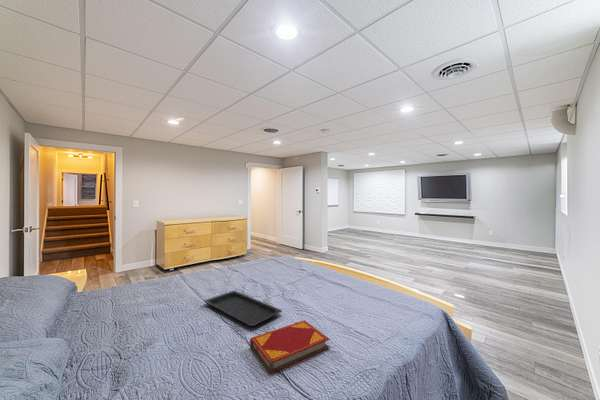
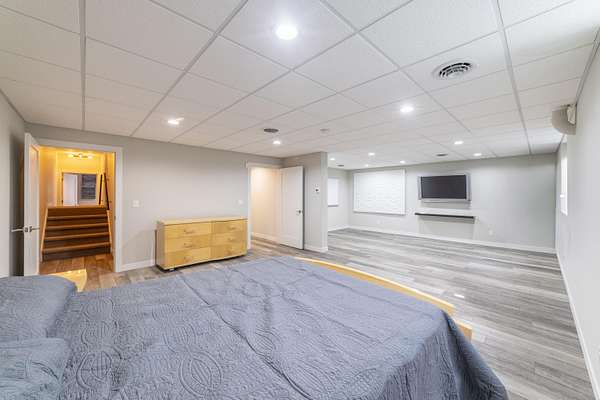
- hardback book (289, 342)
- serving tray (241, 307)
